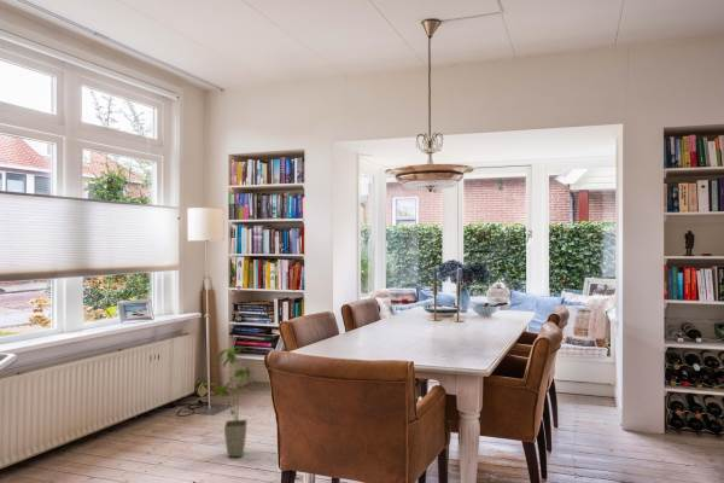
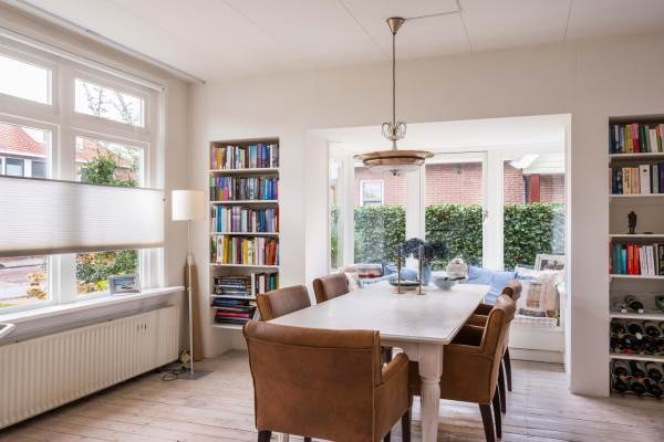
- house plant (228, 401)
